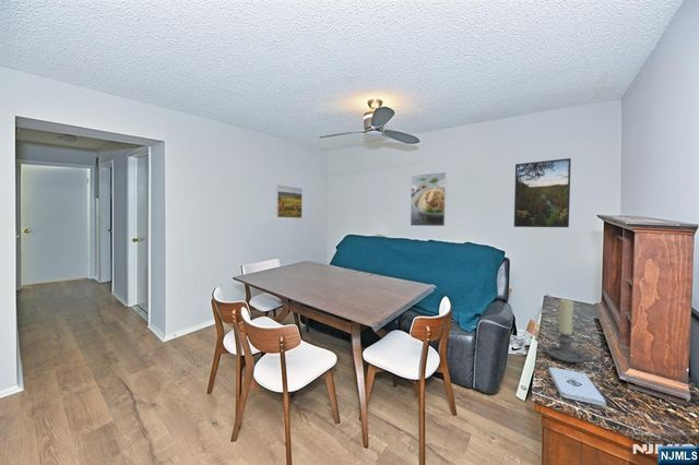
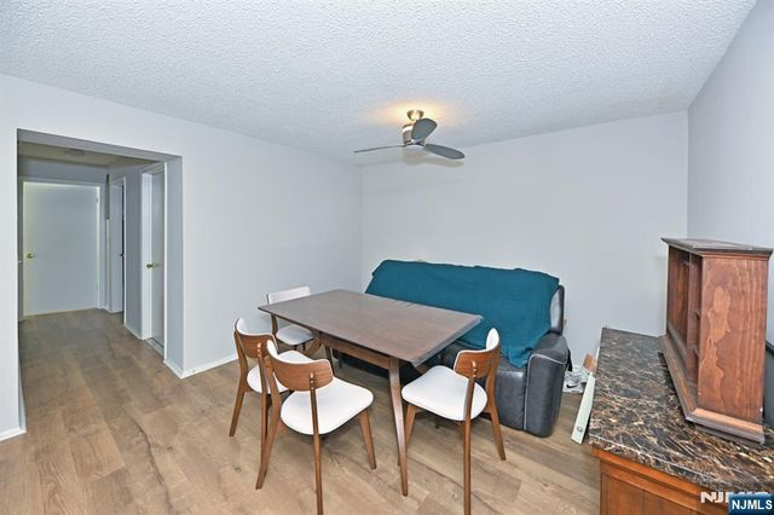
- notepad (573, 384)
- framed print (427, 200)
- candle holder (569, 329)
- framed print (541, 194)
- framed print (289, 202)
